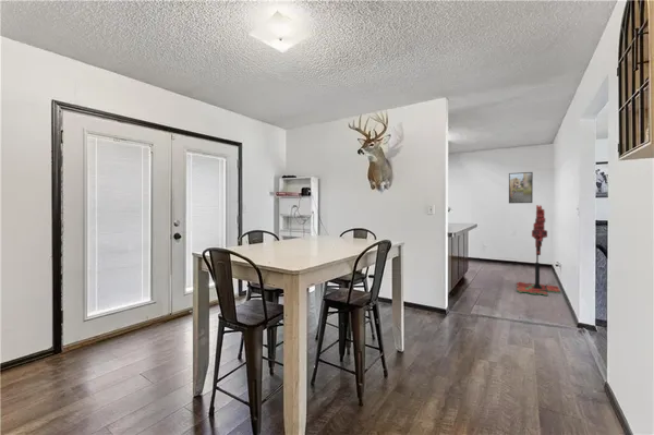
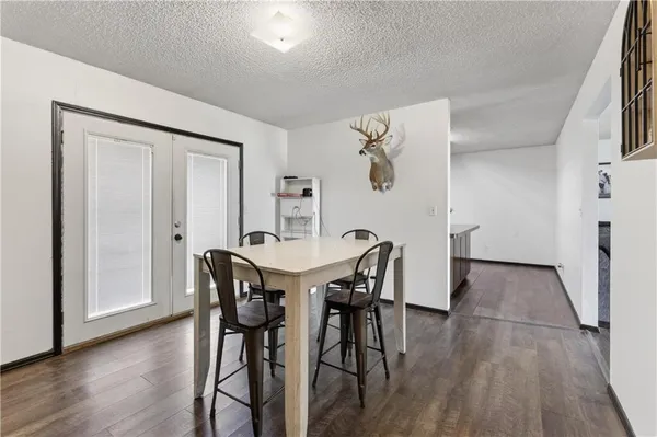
- tree (537, 246)
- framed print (520, 188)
